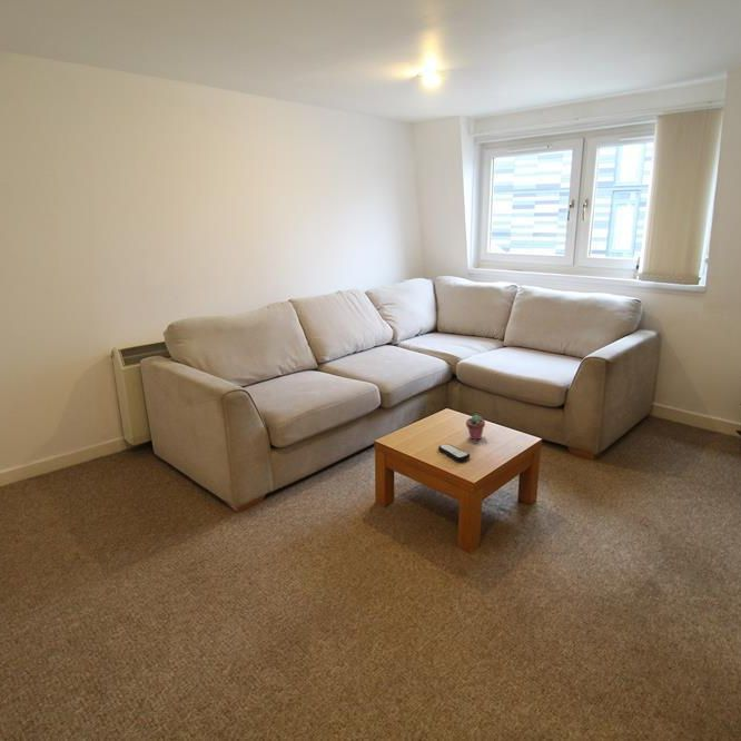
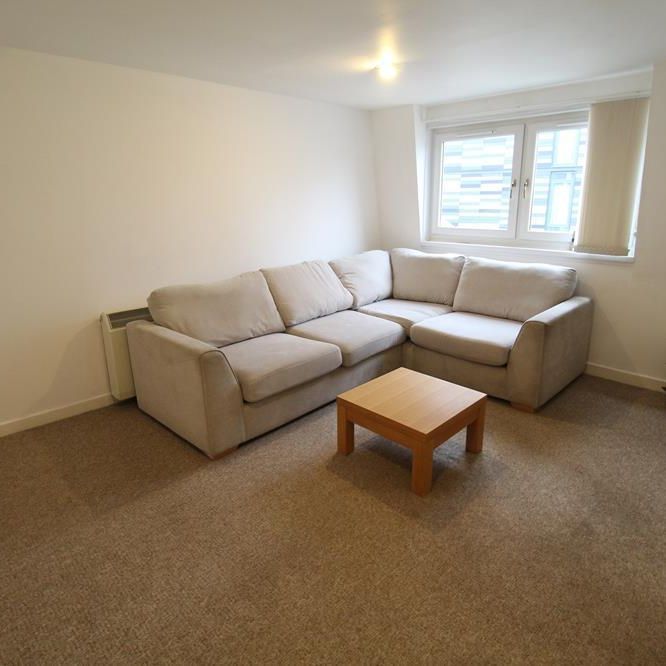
- potted succulent (475, 425)
- remote control (453, 452)
